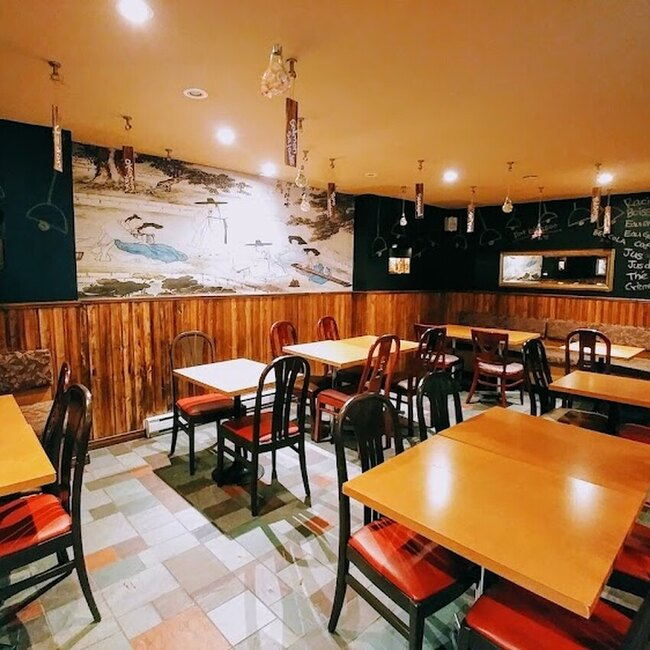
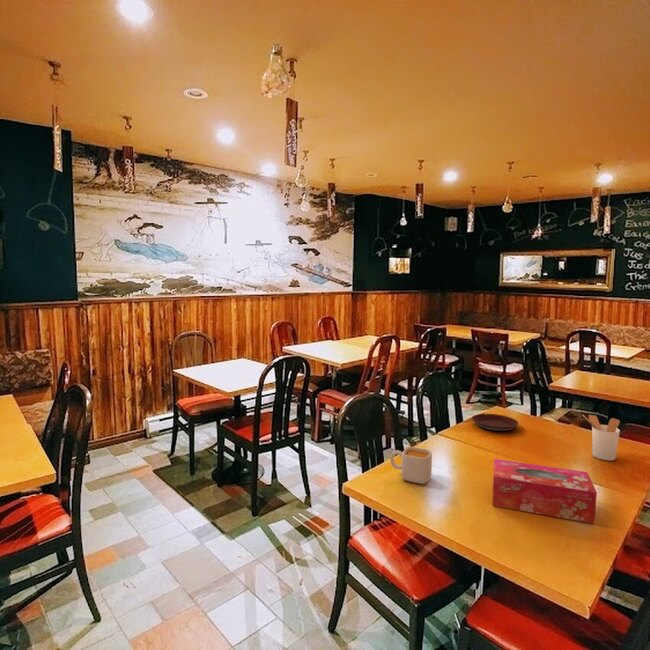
+ tissue box (540, 488)
+ utensil holder (599, 435)
+ plate (494, 423)
+ mug (409, 464)
